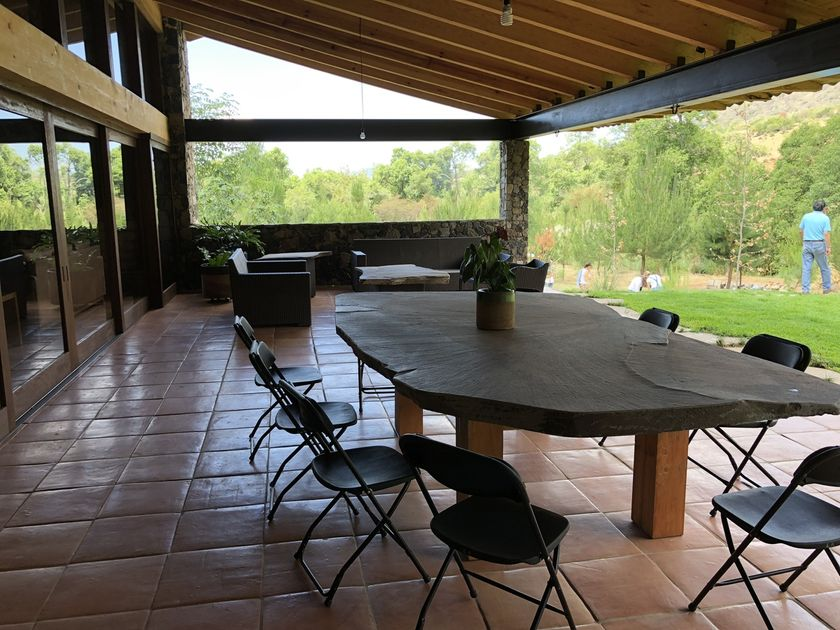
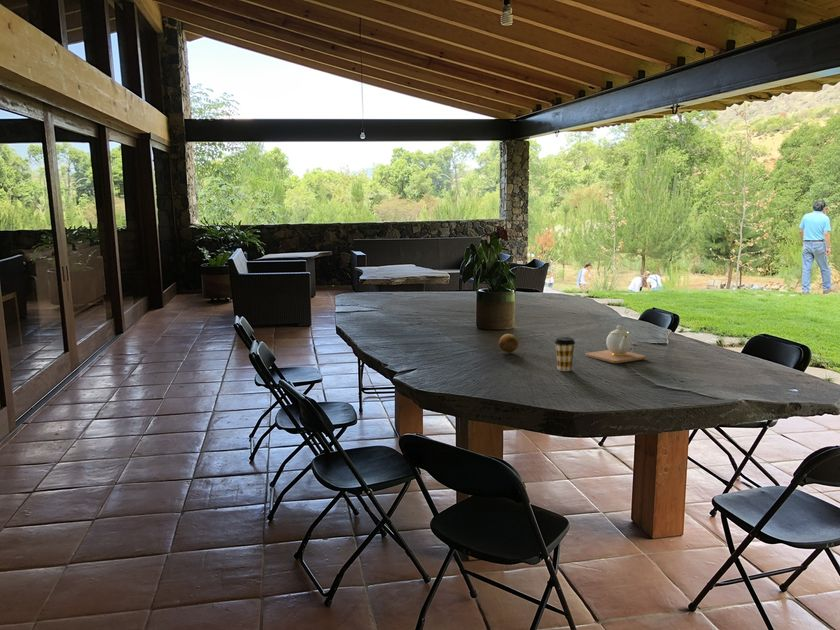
+ fruit (508, 343)
+ teapot (615, 341)
+ coffee cup (564, 354)
